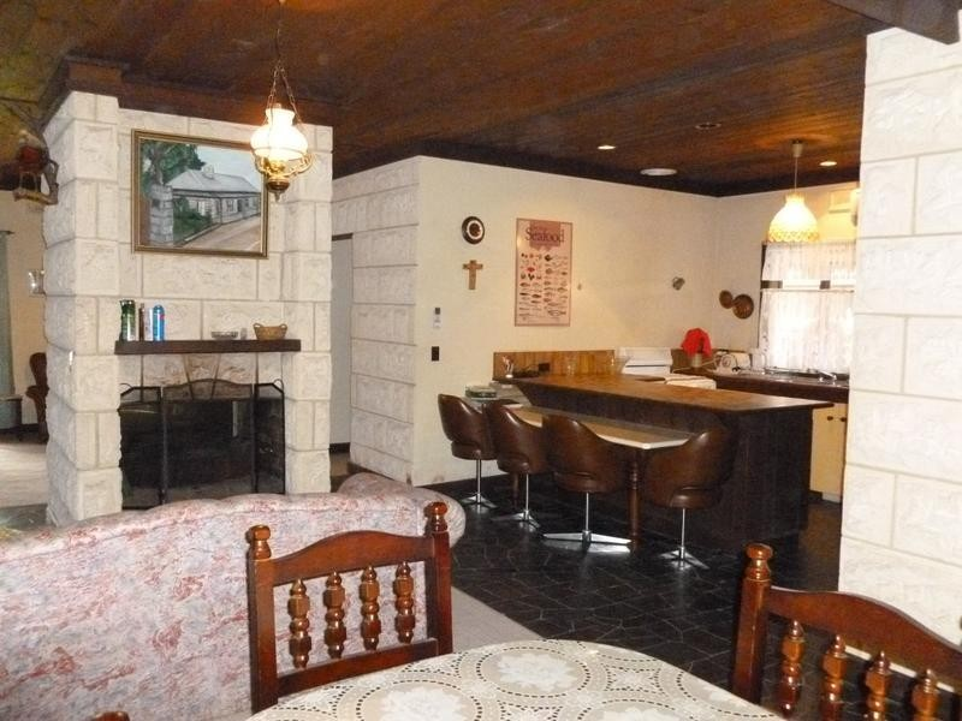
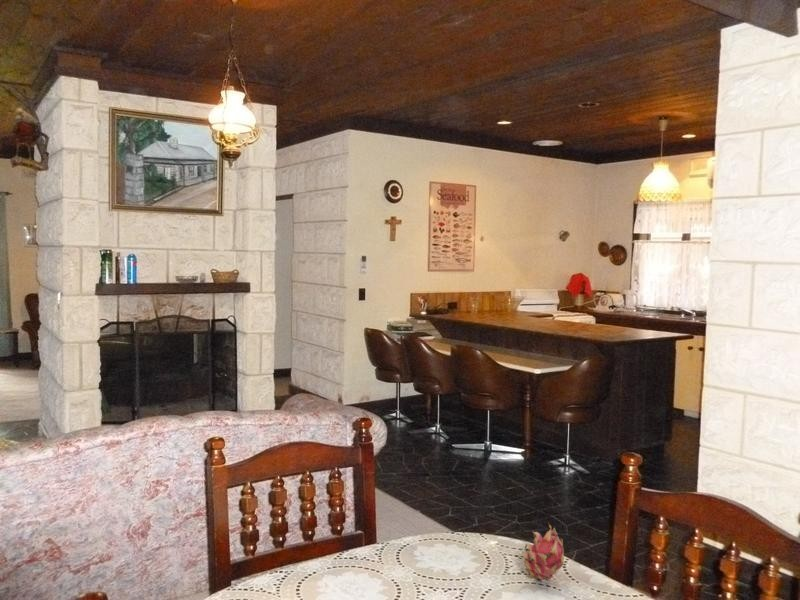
+ fruit (543, 550)
